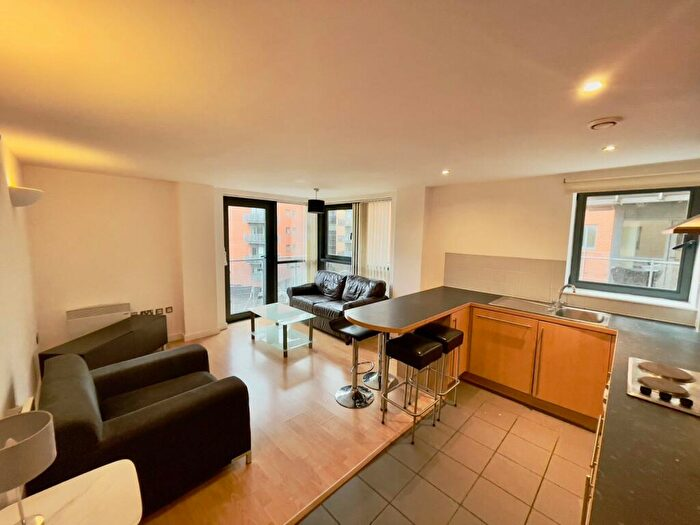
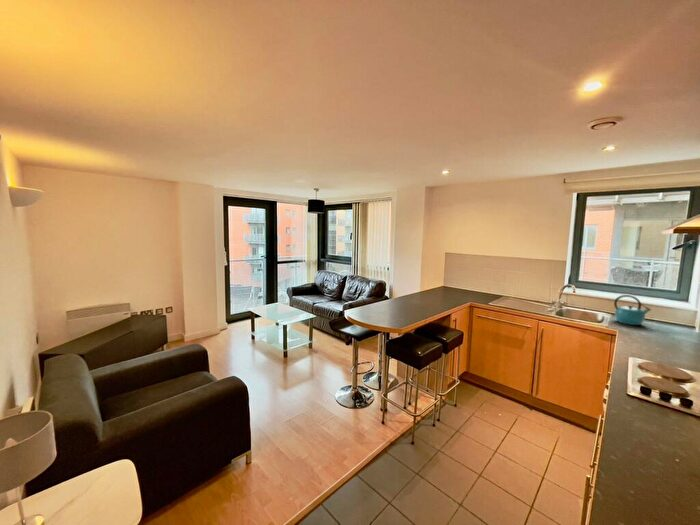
+ kettle (631, 309)
